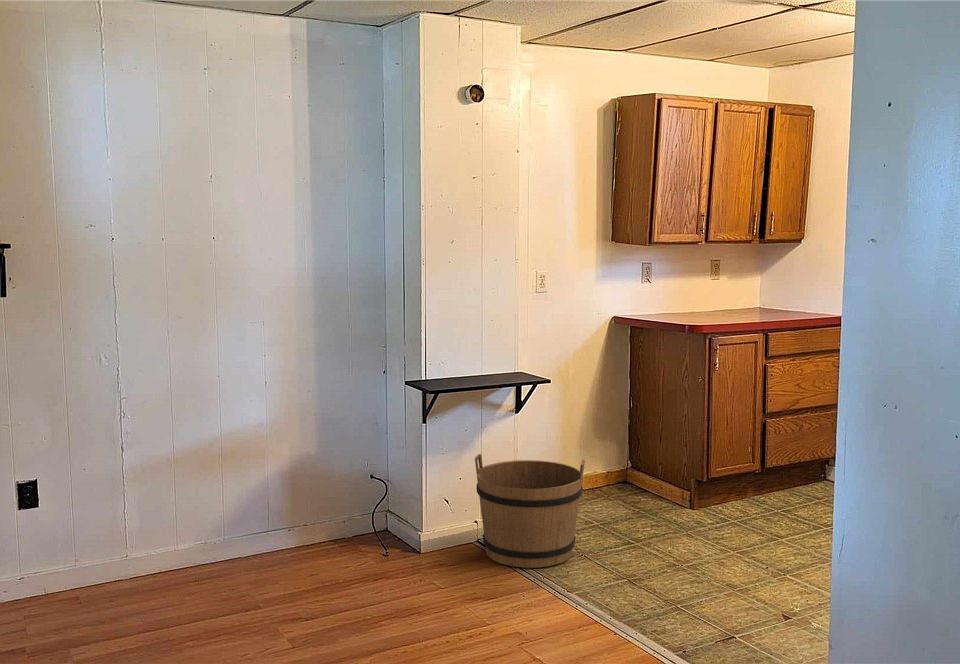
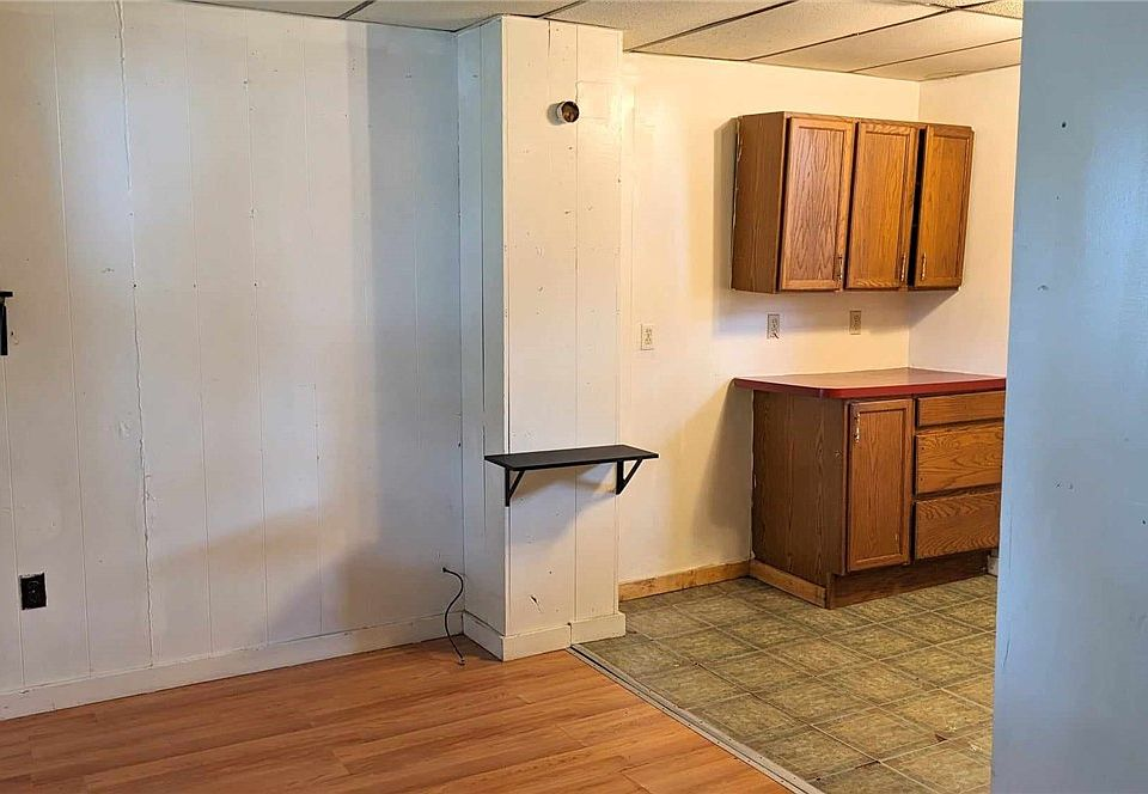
- bucket (529, 505)
